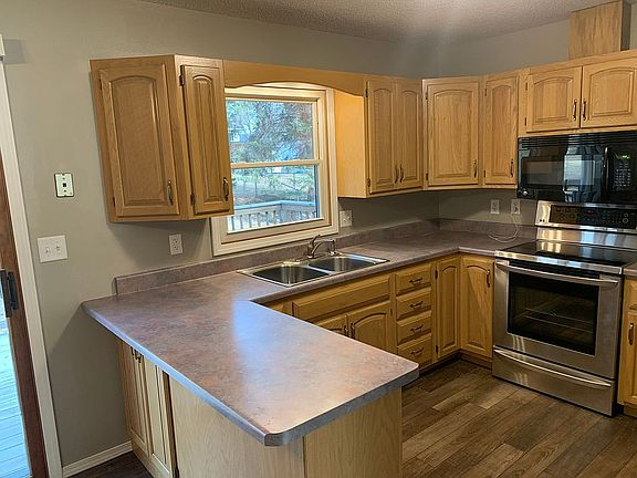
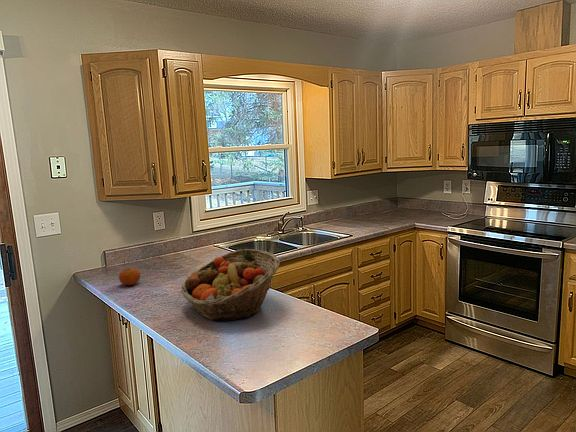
+ fruit basket (230, 282)
+ fruit (129, 276)
